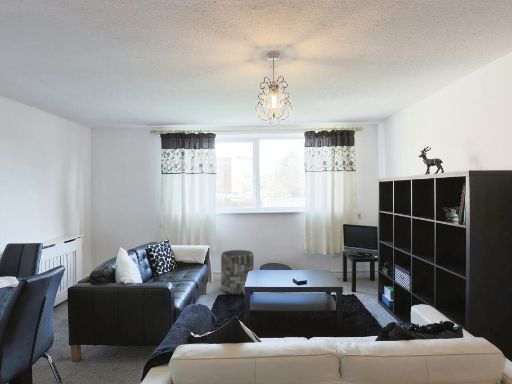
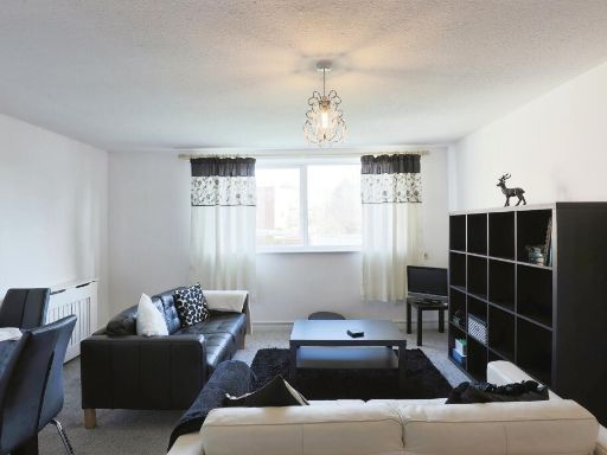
- side table (237, 271)
